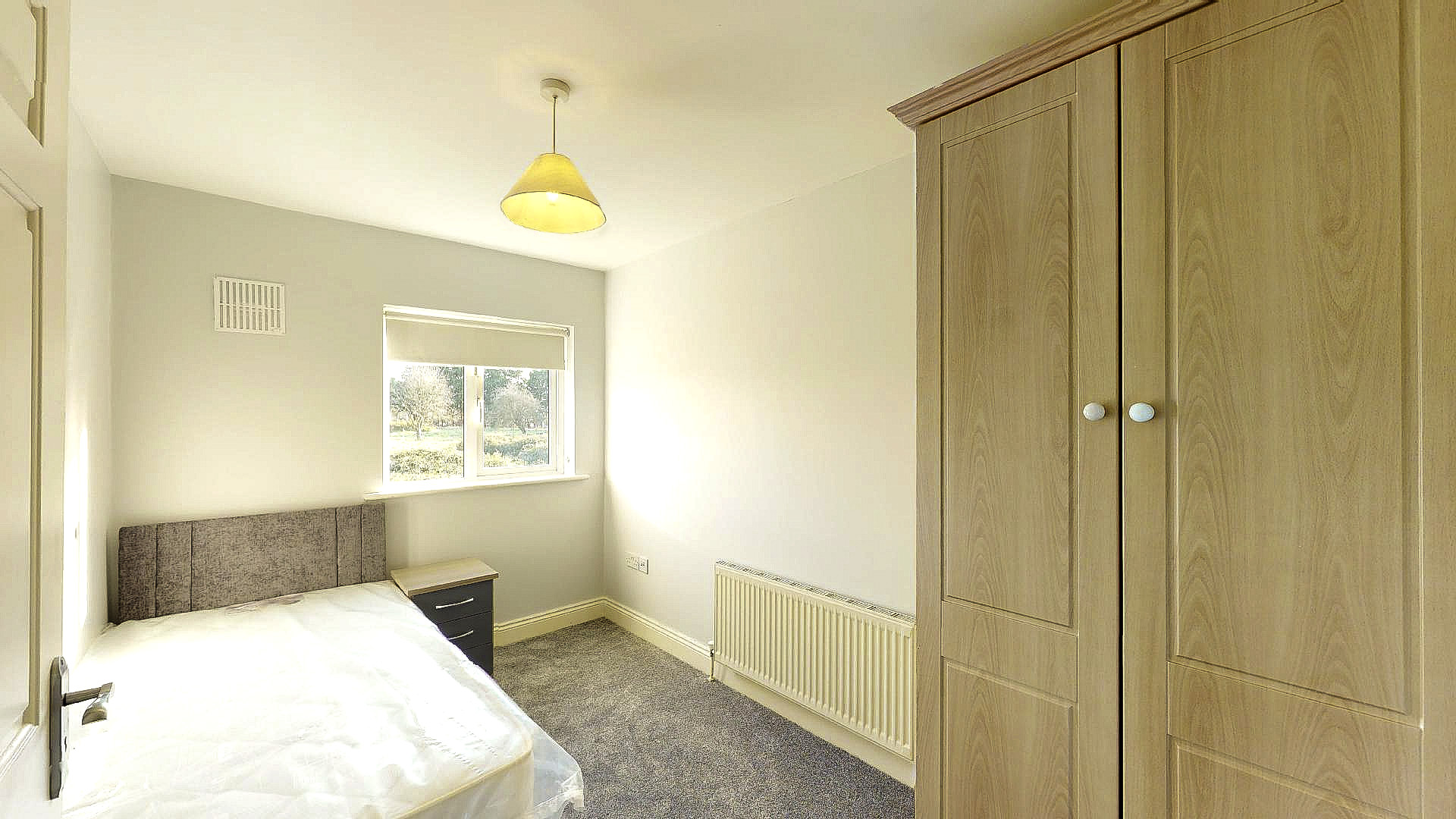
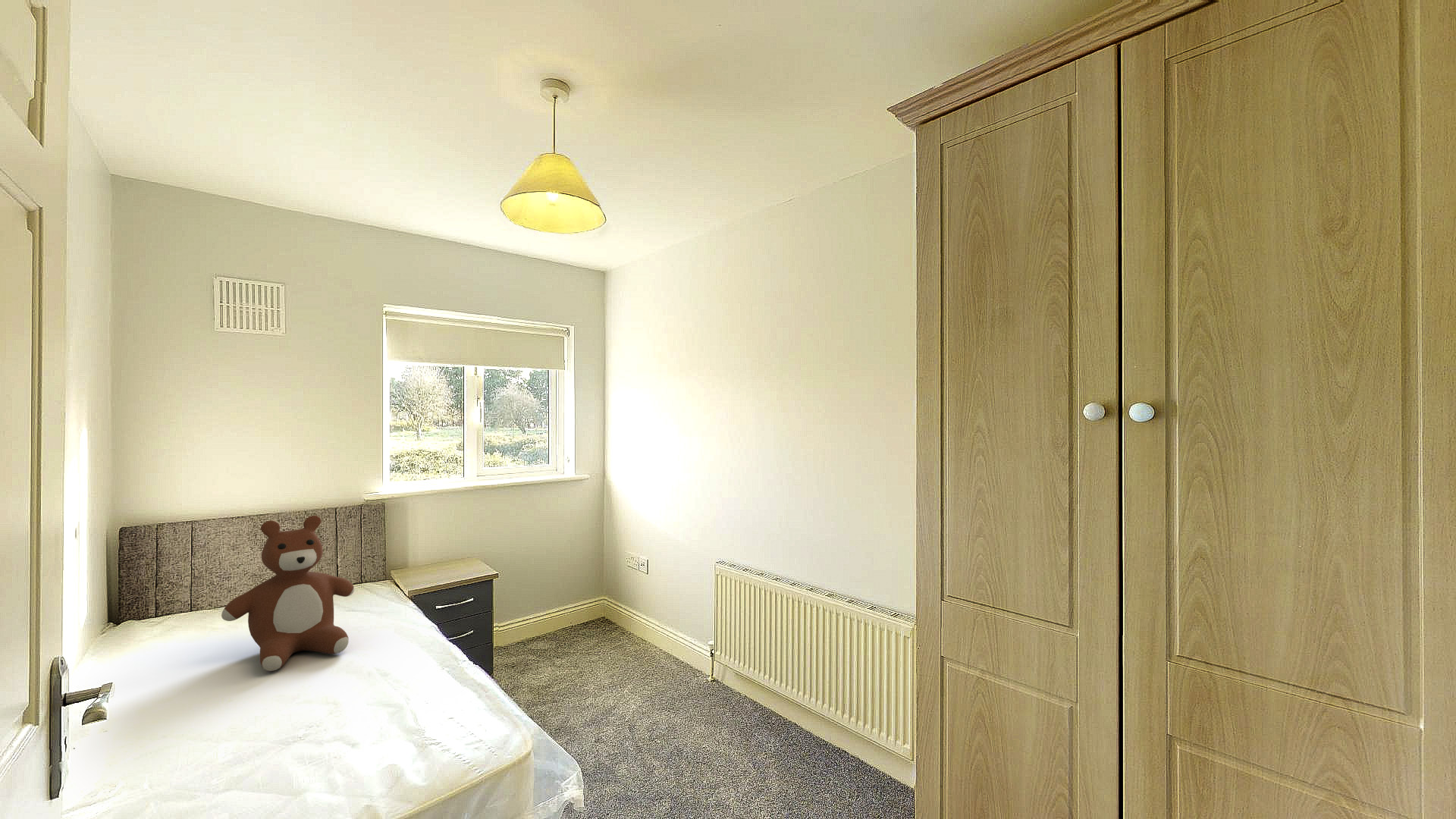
+ teddy bear (297, 586)
